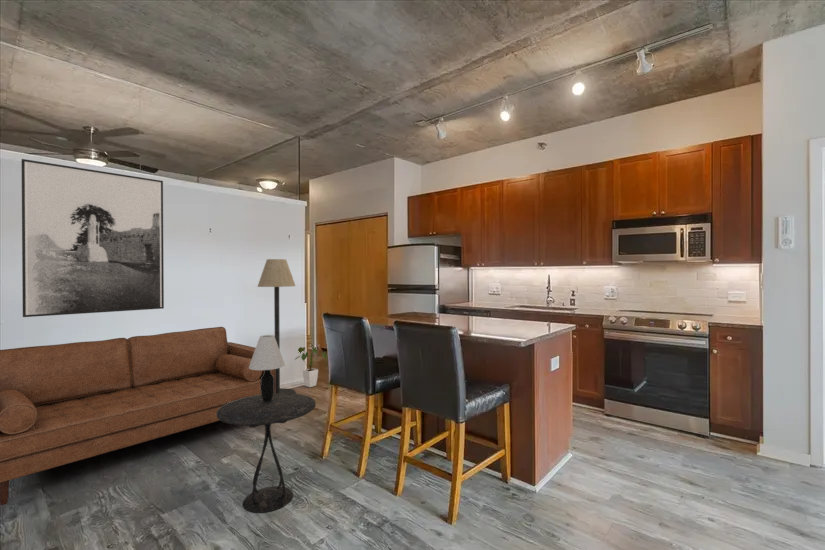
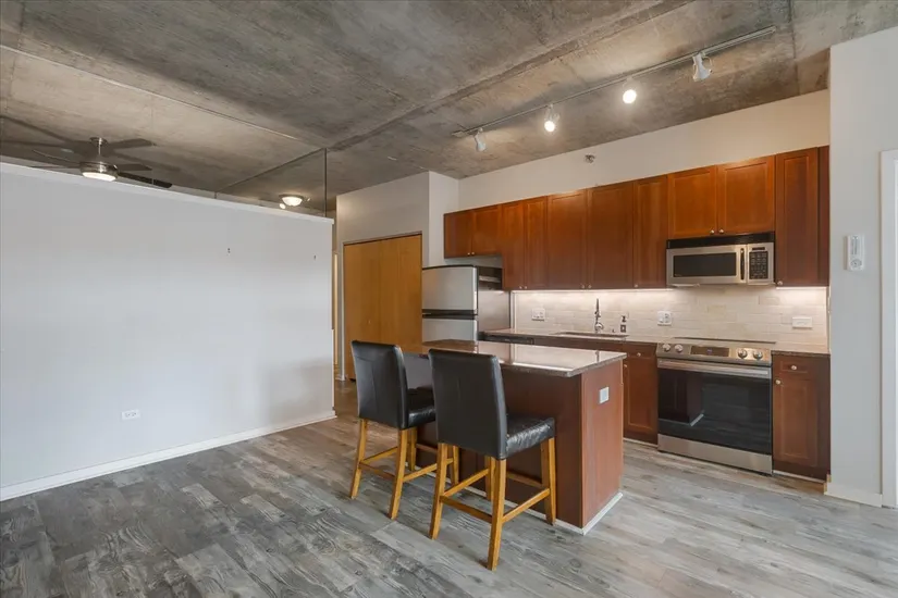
- side table (264, 451)
- table lamp (267, 368)
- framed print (100, 241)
- sofa (137, 391)
- floor lamp (277, 327)
- house plant (312, 365)
